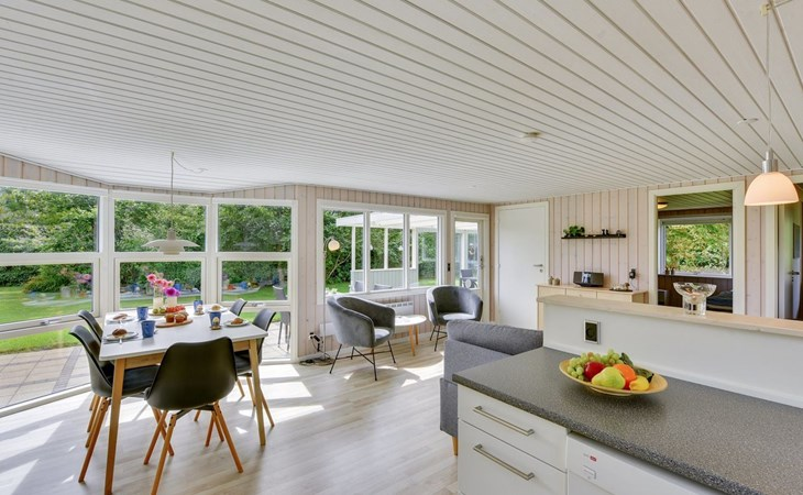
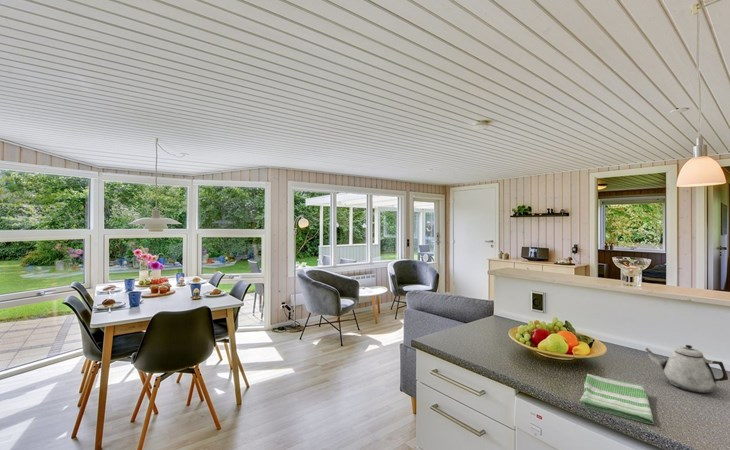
+ teapot (683, 364)
+ dish towel (614, 395)
